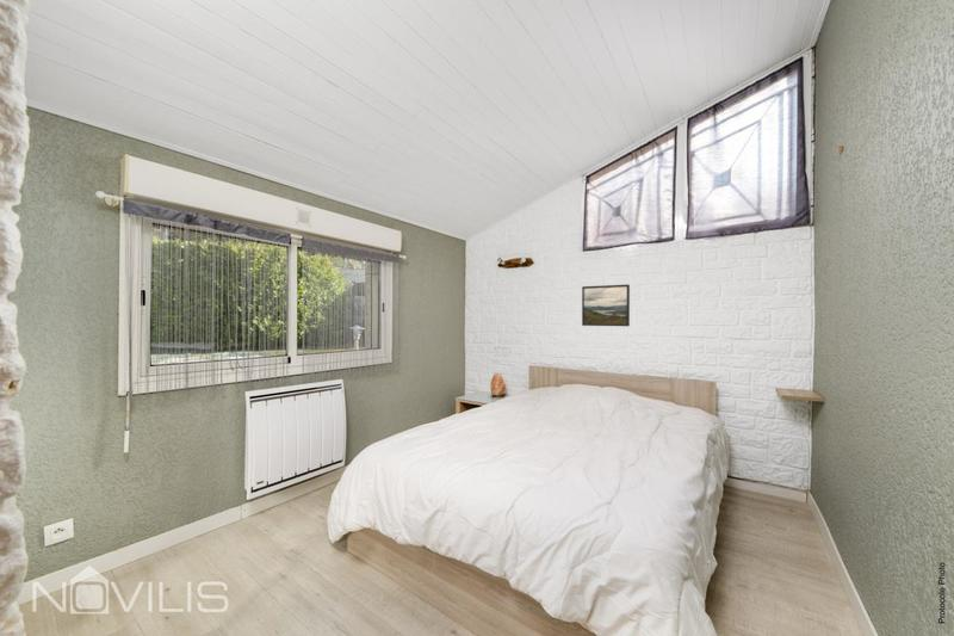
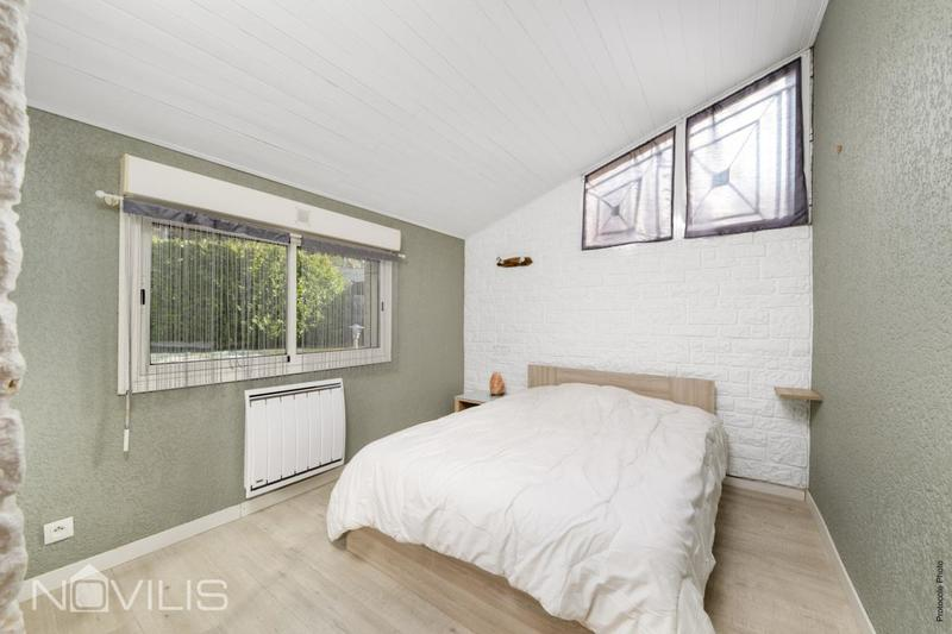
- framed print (605, 305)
